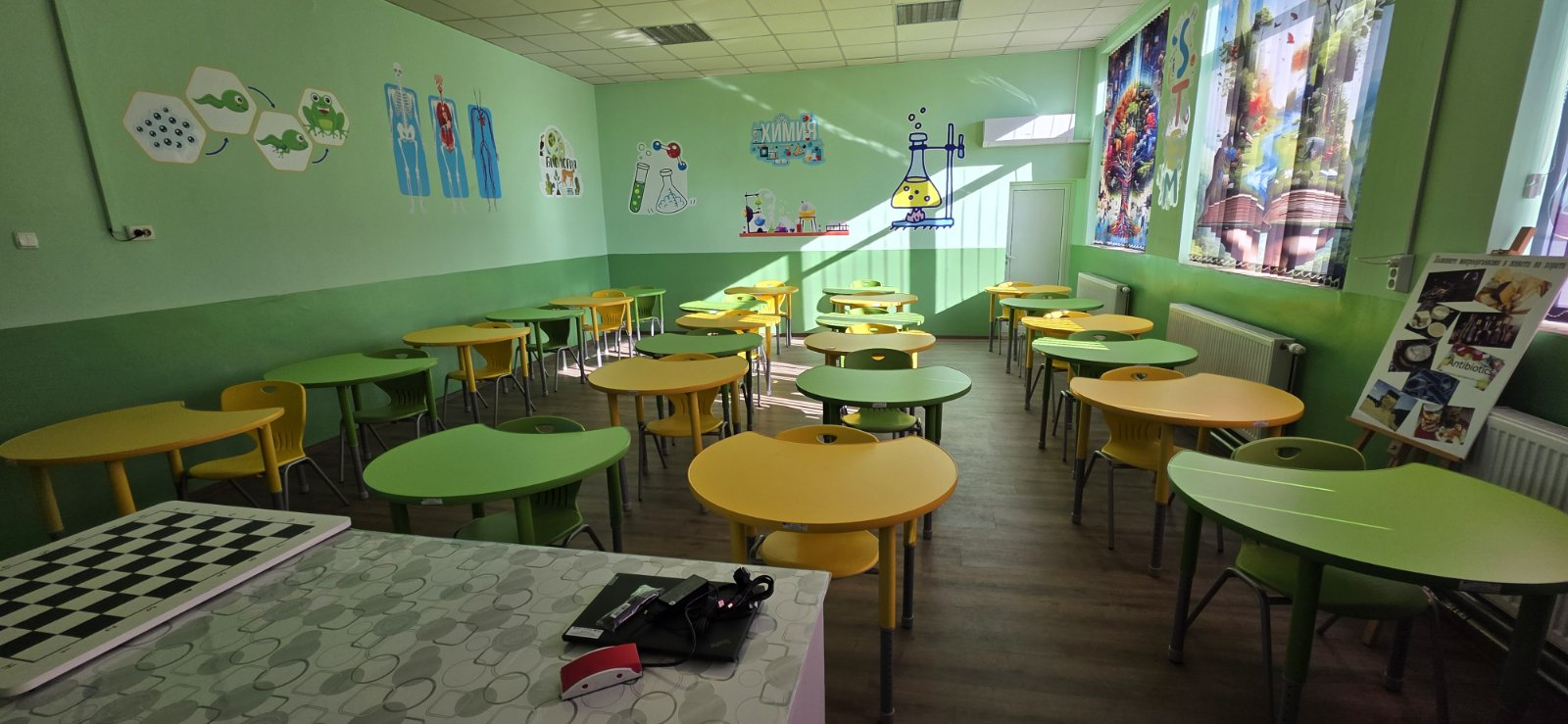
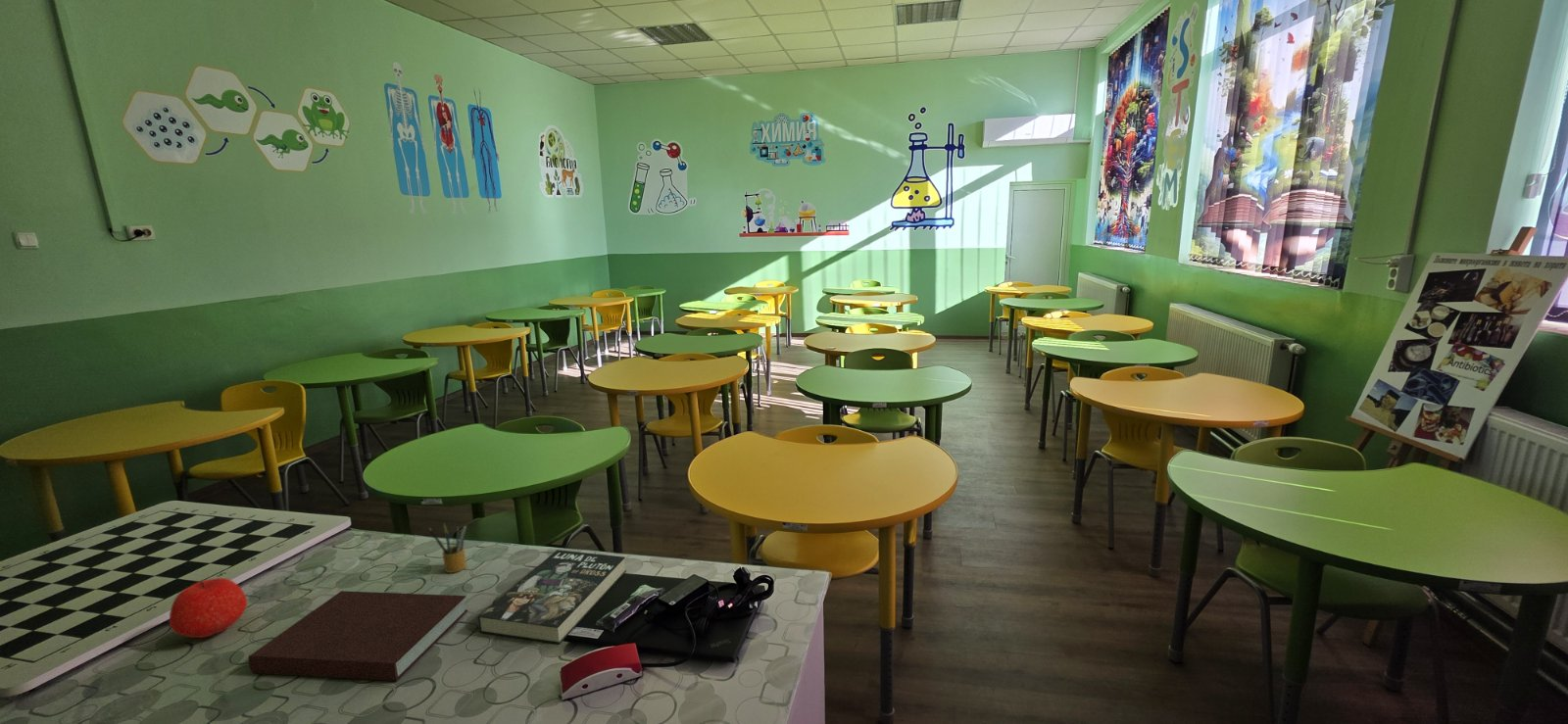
+ notebook (366, 632)
+ pencil box (451, 547)
+ apple (208, 605)
+ book (558, 592)
